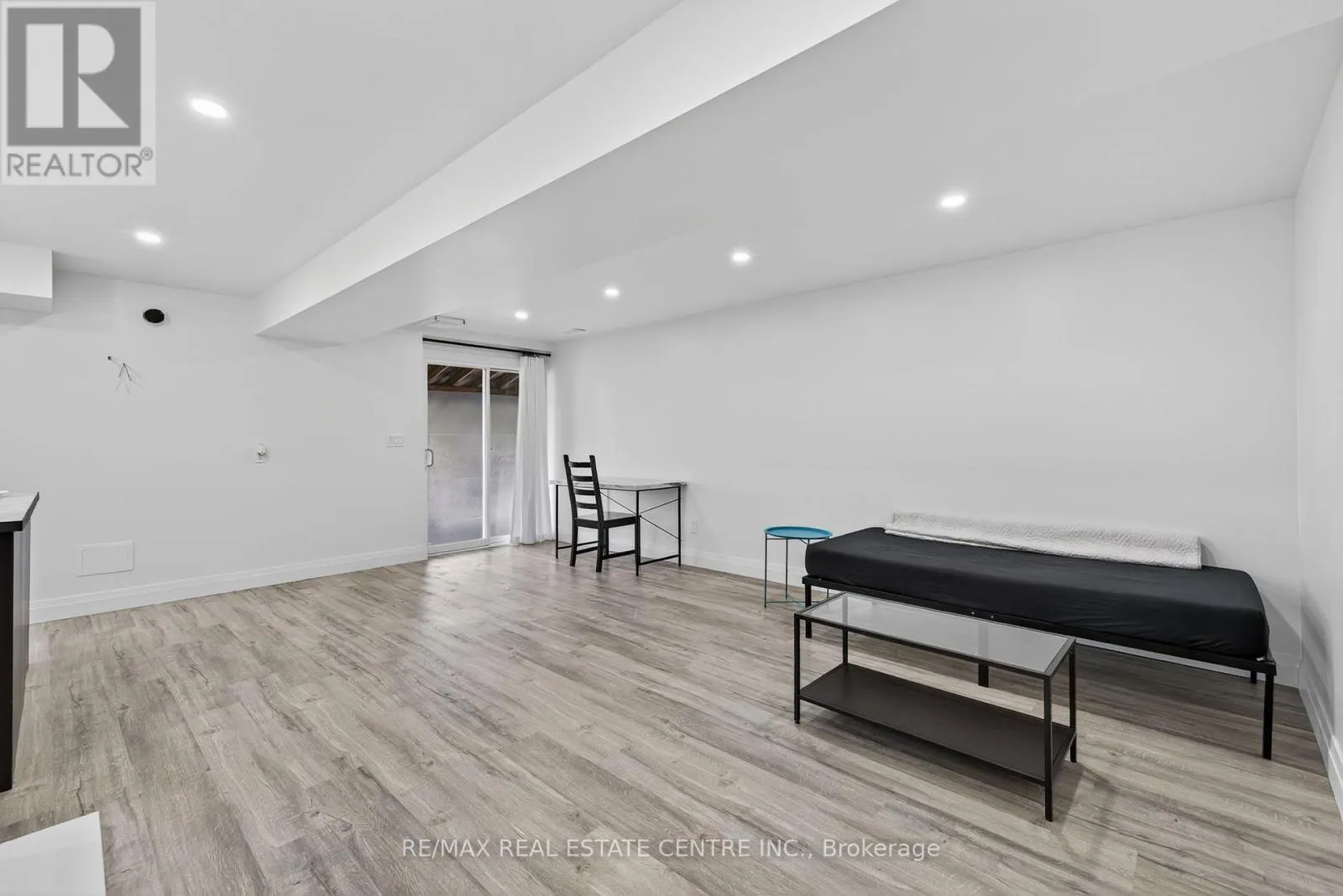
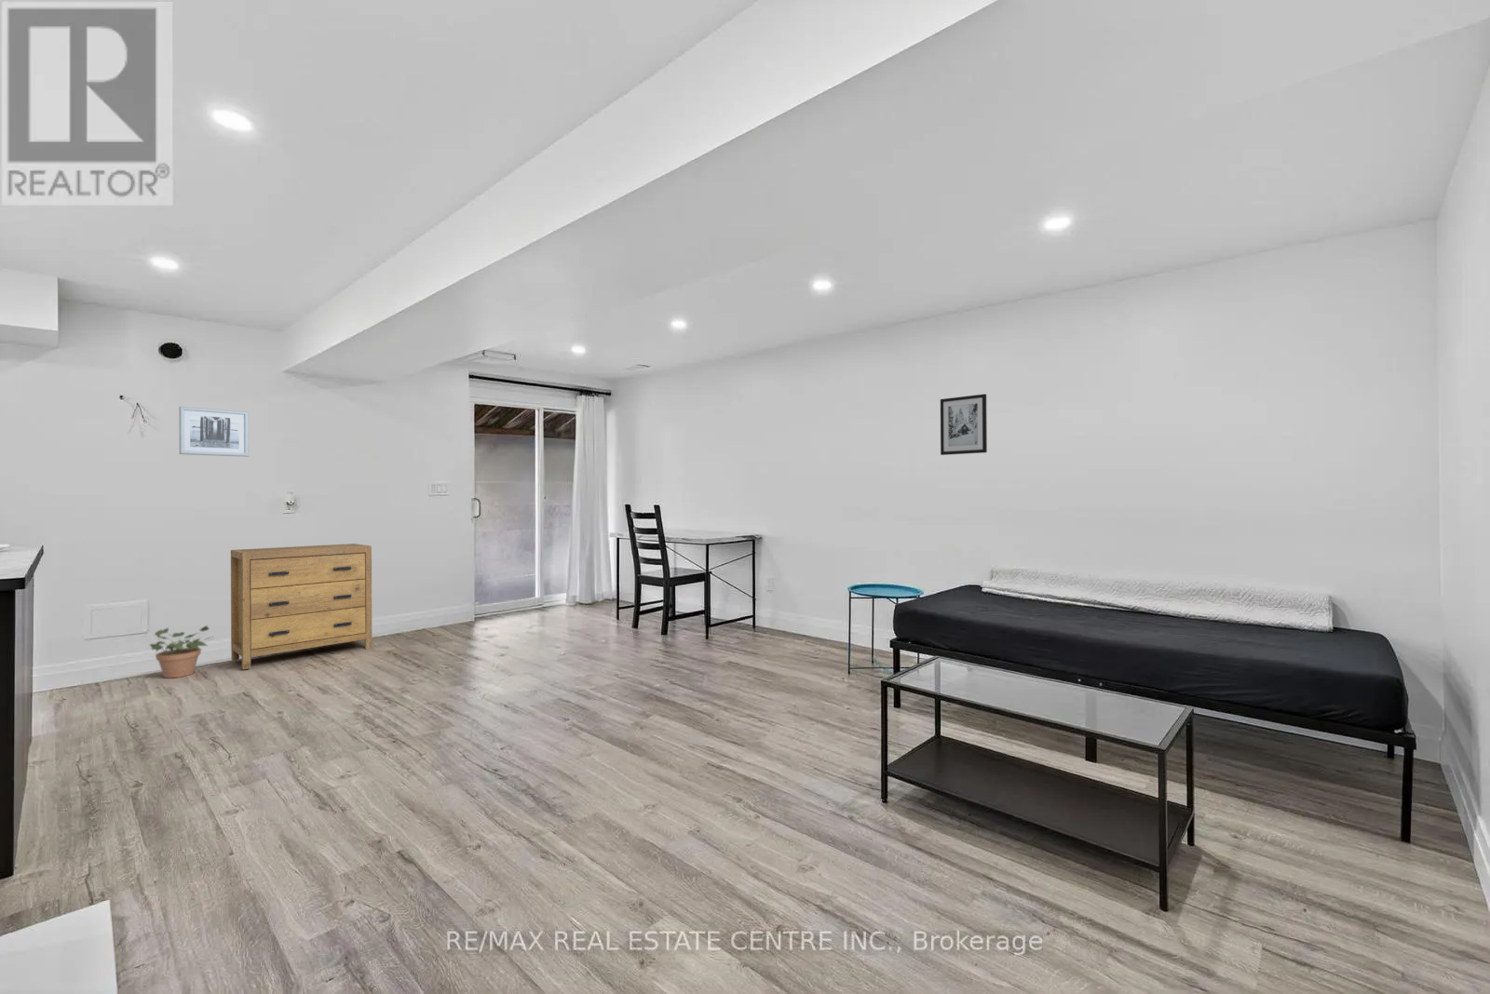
+ potted plant (183, 650)
+ wall art (214, 432)
+ wall art (963, 425)
+ dresser (304, 600)
